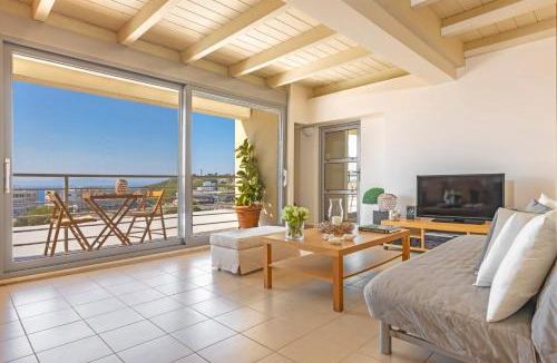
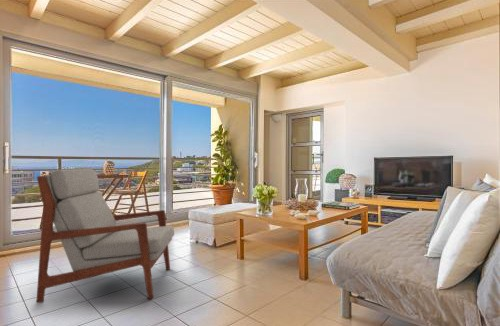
+ armchair (115, 225)
